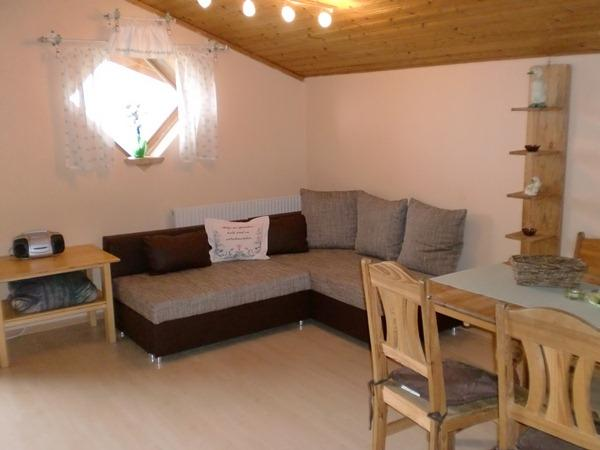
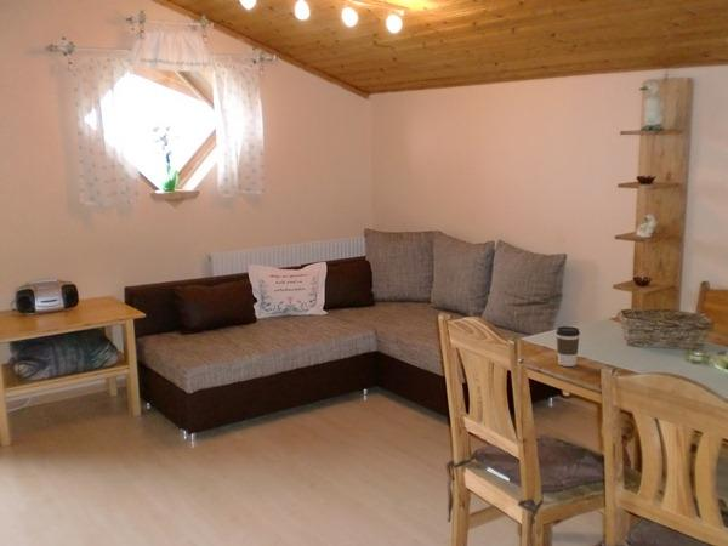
+ coffee cup (567, 346)
